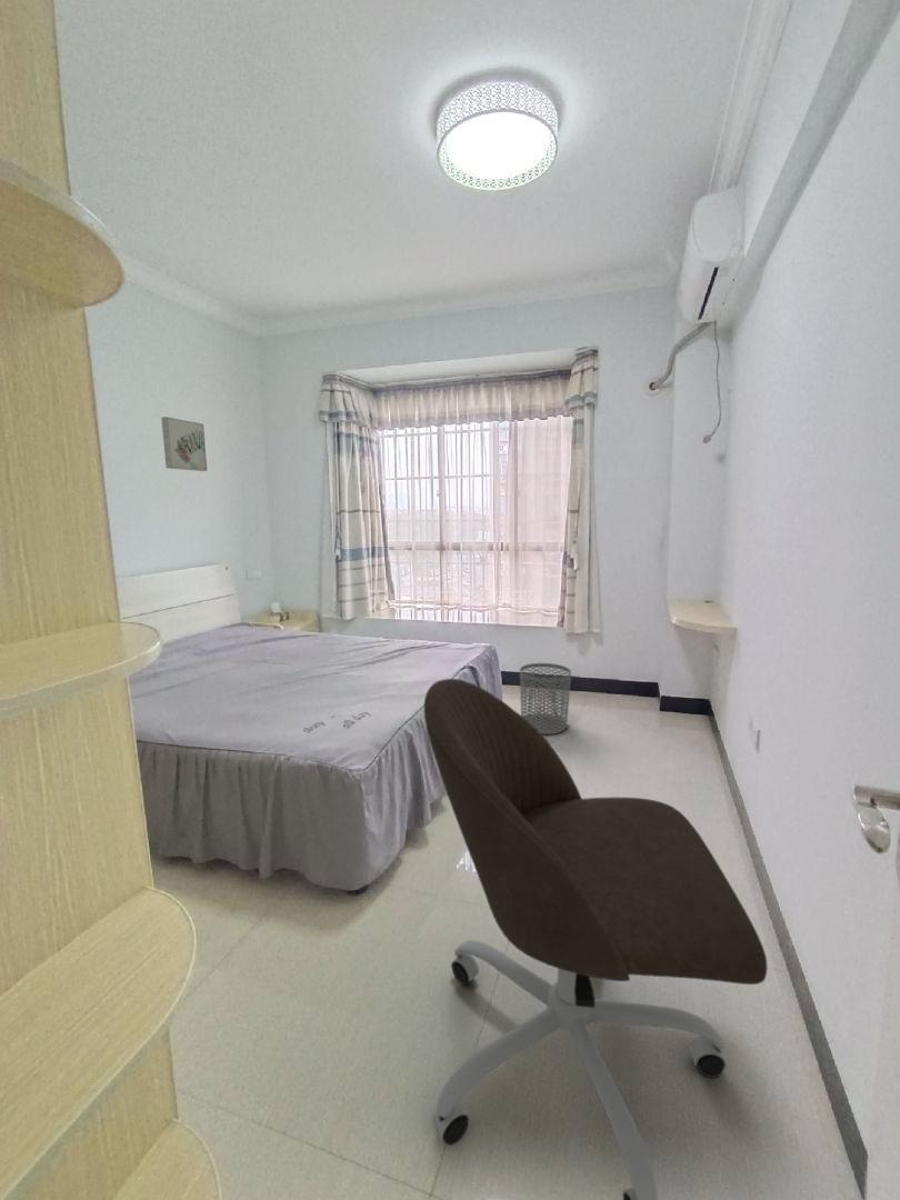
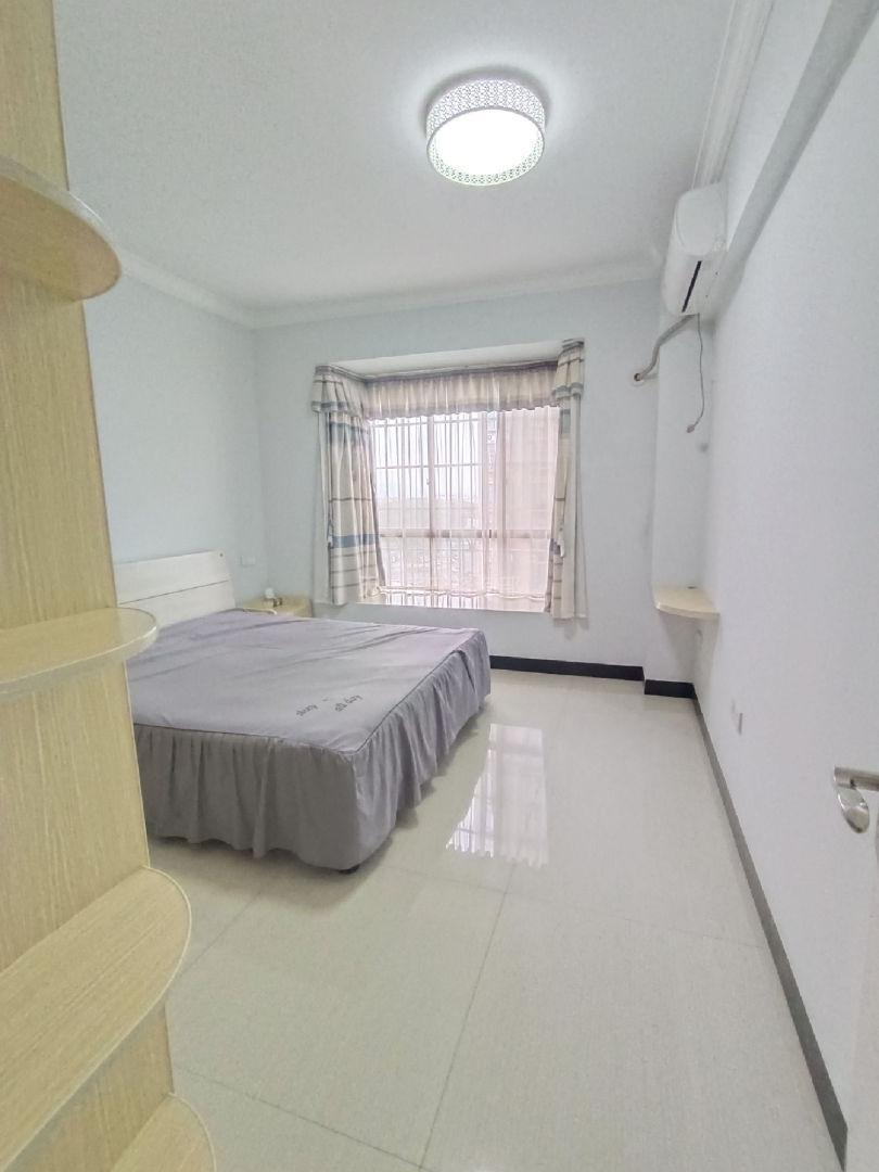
- waste bin (544, 698)
- wall art (184, 444)
- office chair (579, 887)
